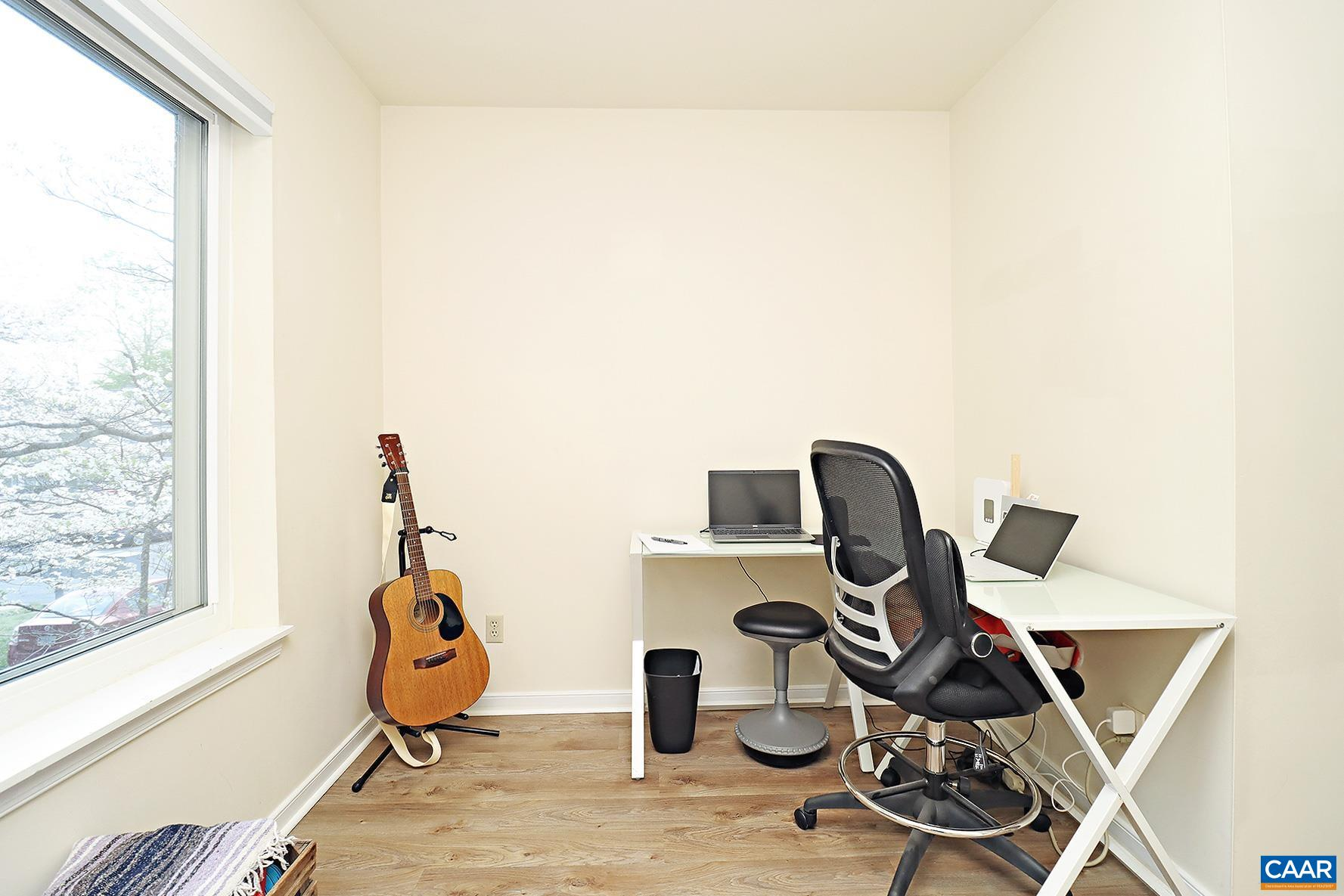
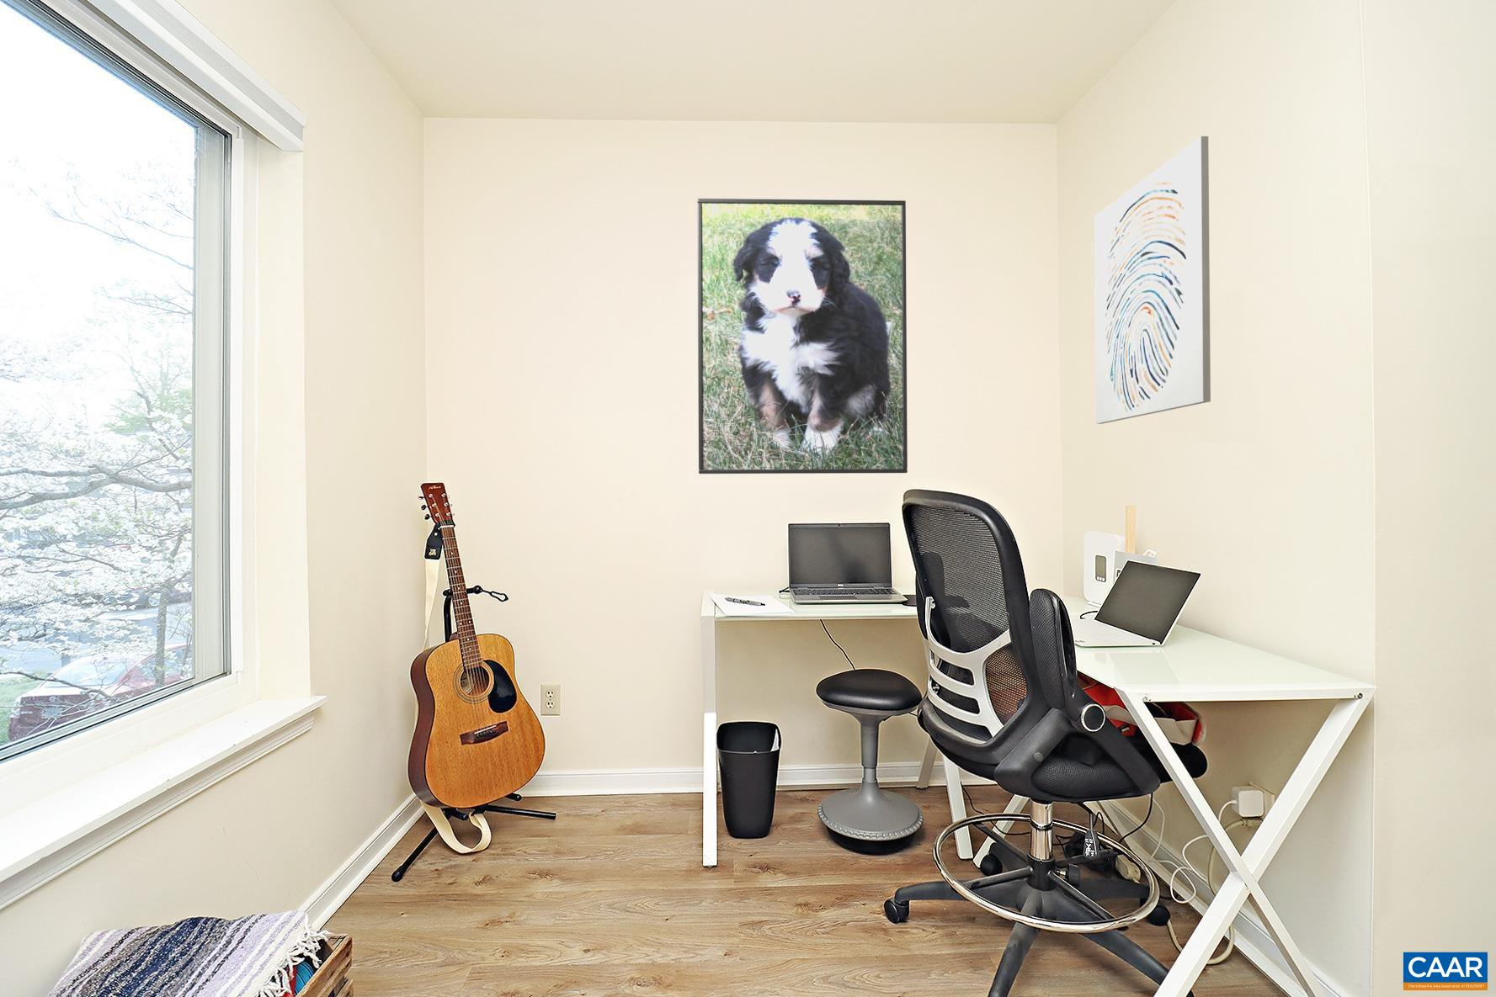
+ wall art (1145, 297)
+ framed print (803, 336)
